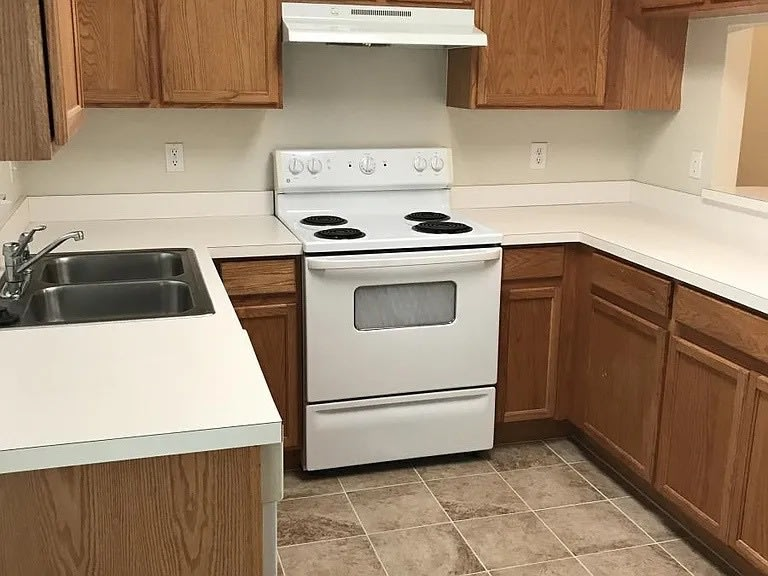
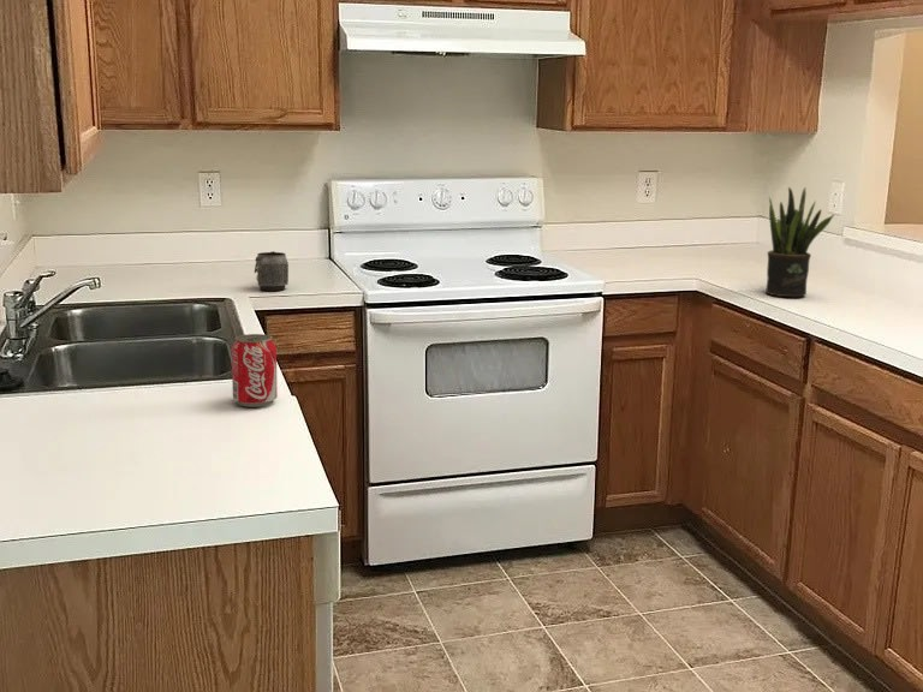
+ beverage can (254, 370)
+ potted plant (794, 241)
+ mug (272, 270)
